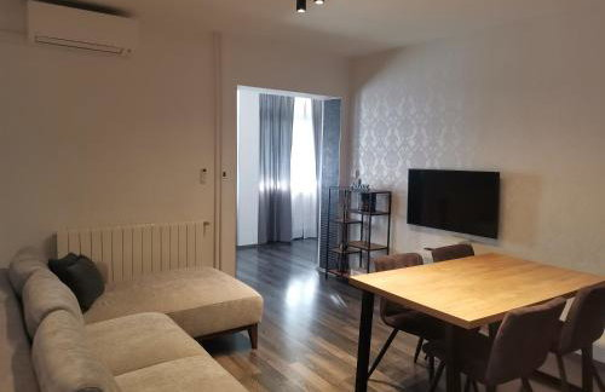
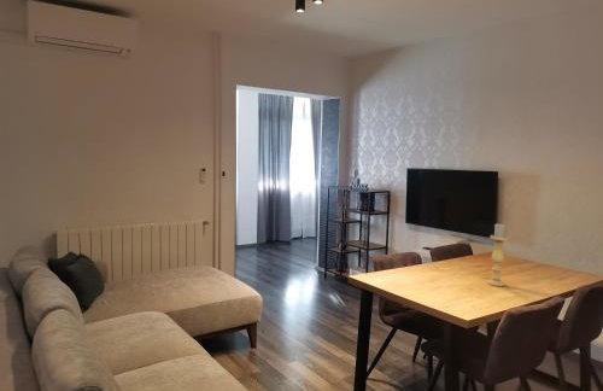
+ candle holder (497, 253)
